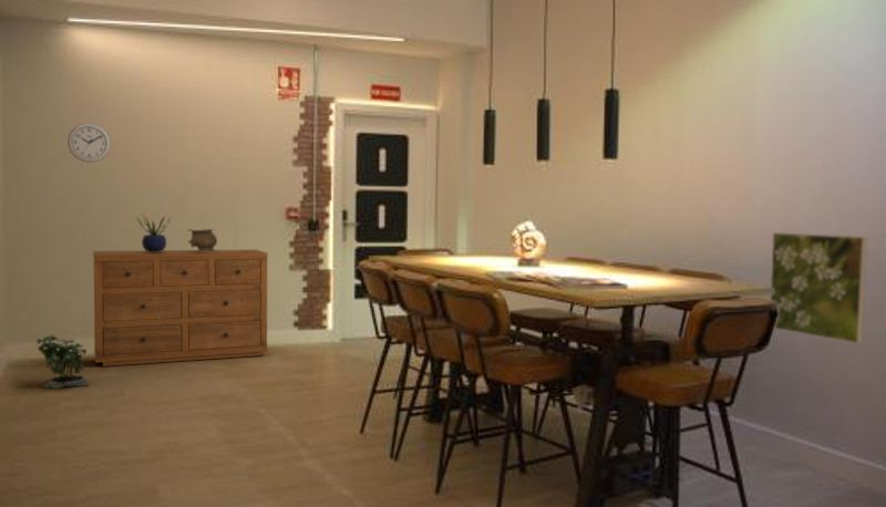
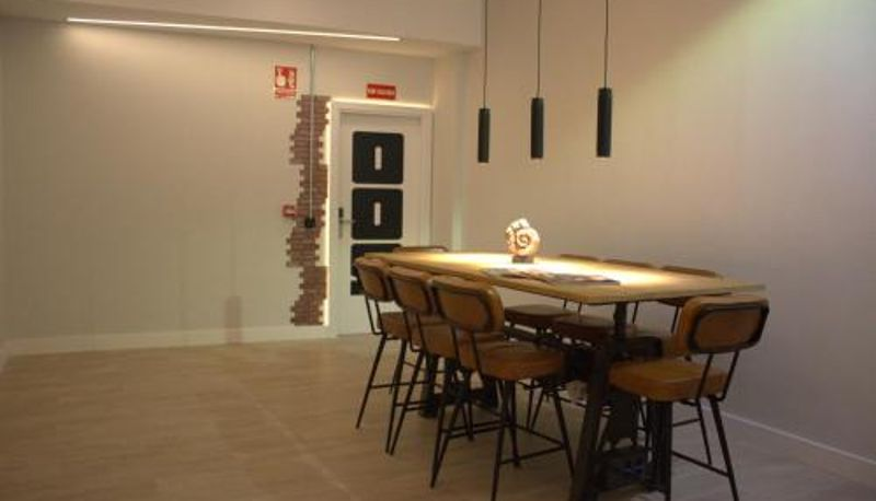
- wall clock (89, 143)
- dresser (182, 303)
- potted plant (153, 232)
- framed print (815, 284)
- potted plant (62, 358)
- decorative bowl (202, 239)
